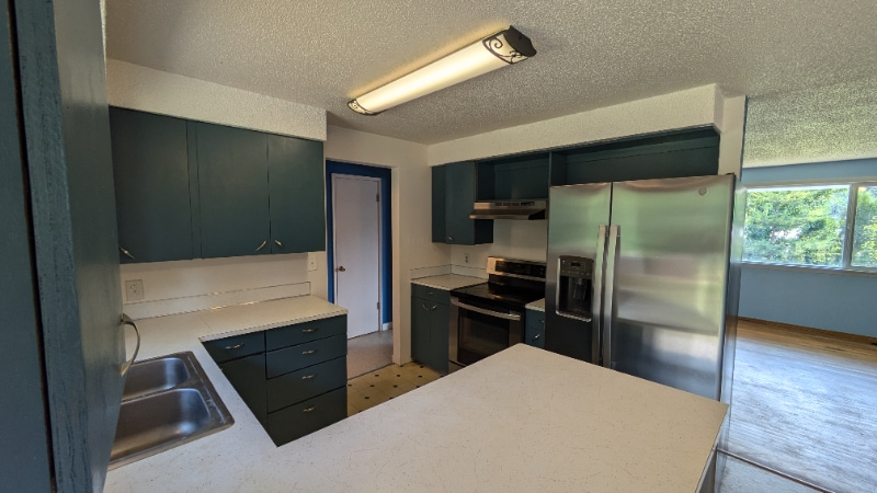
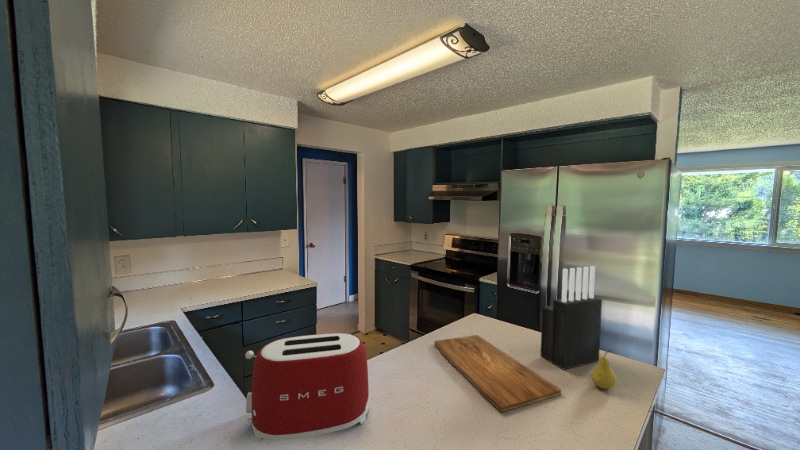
+ fruit (603, 368)
+ cutting board (486, 364)
+ toaster (310, 380)
+ knife block (568, 312)
